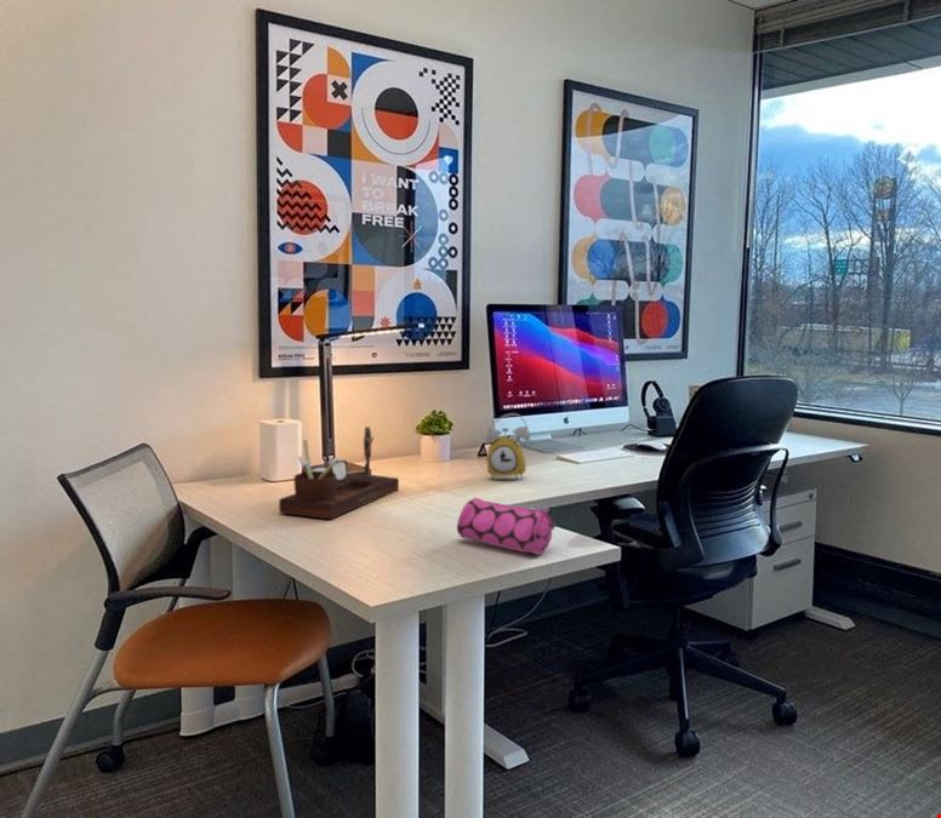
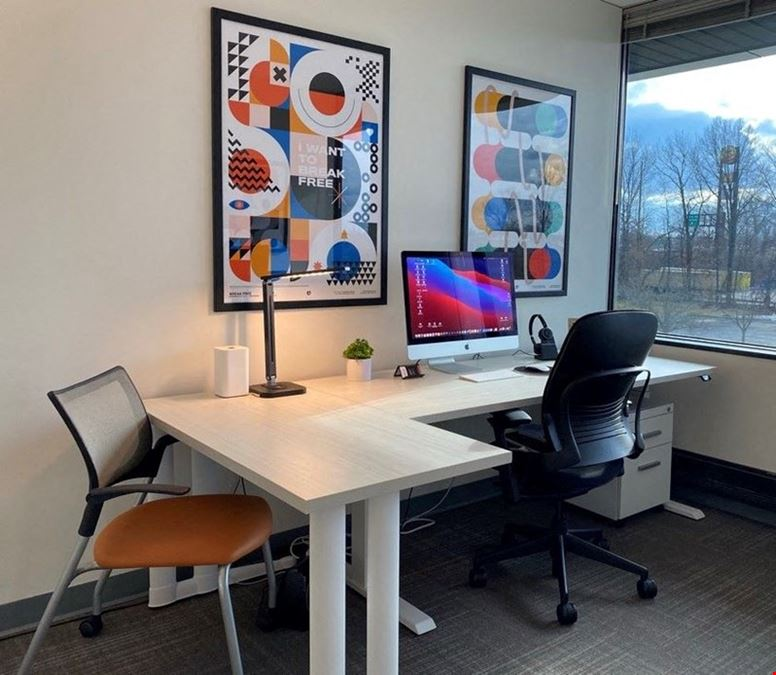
- pencil case (503, 524)
- alarm clock (508, 445)
- desk organizer (338, 468)
